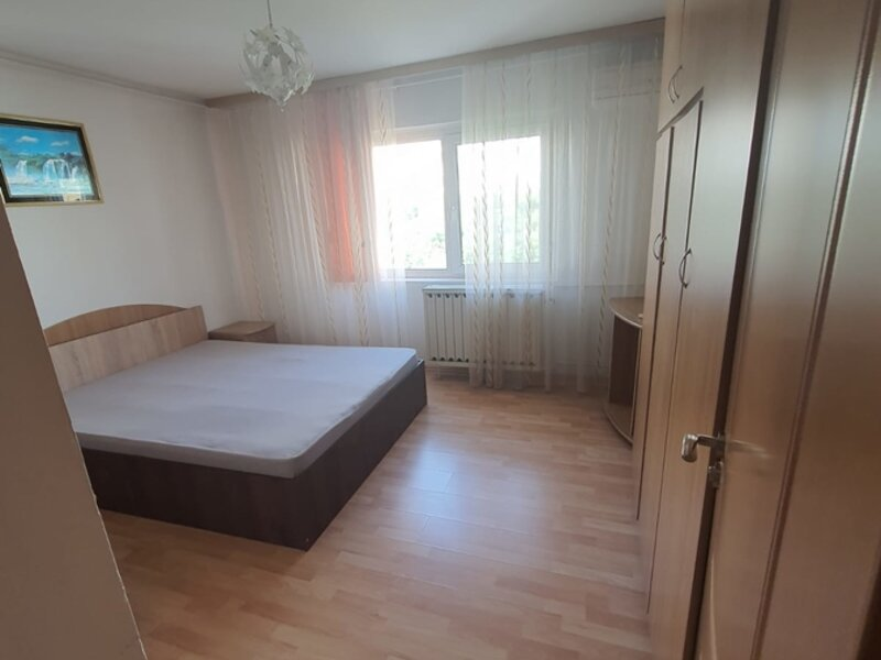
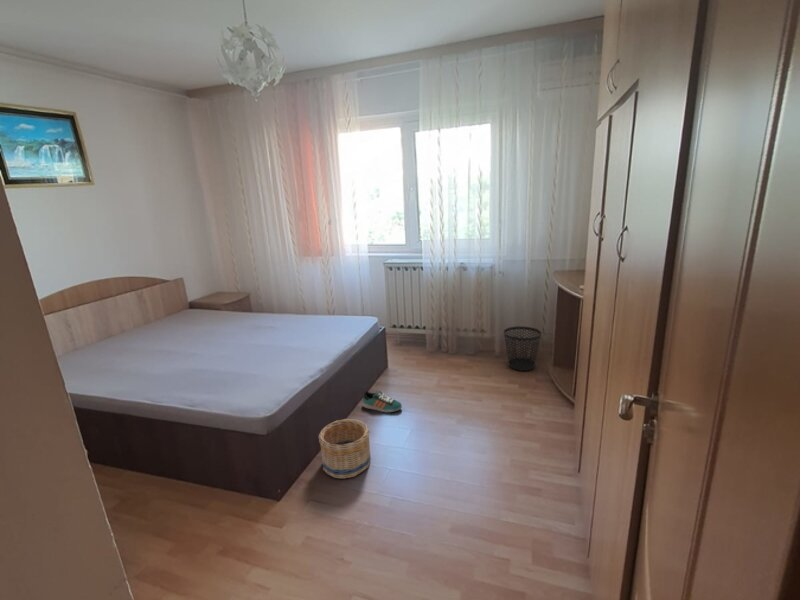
+ basket (345, 447)
+ wastebasket (522, 349)
+ sneaker (381, 400)
